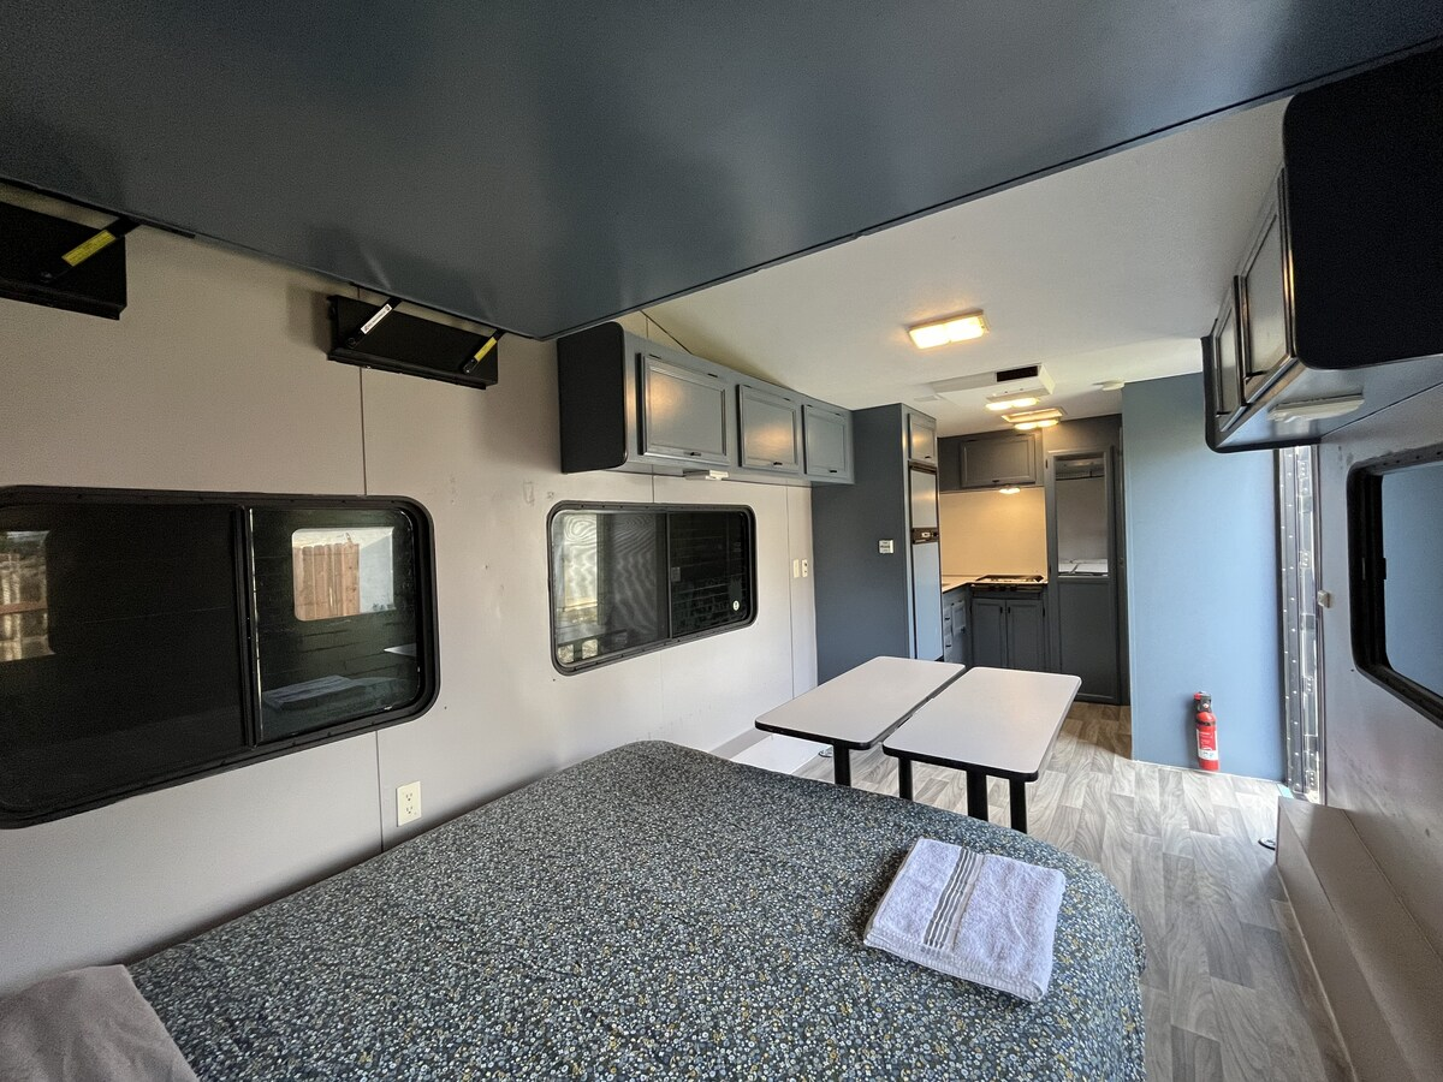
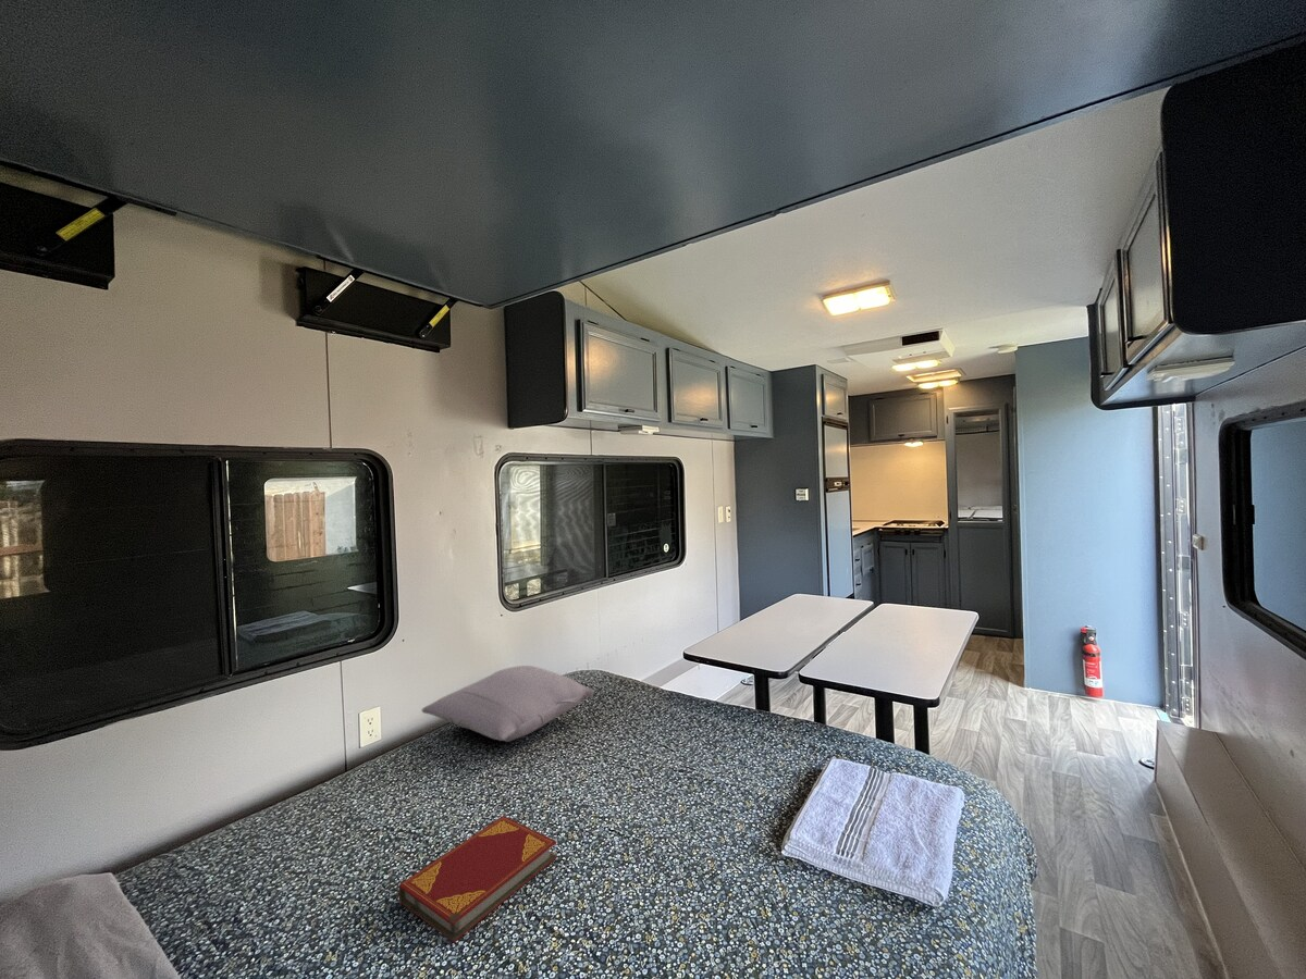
+ pillow (509, 702)
+ hardback book (481, 869)
